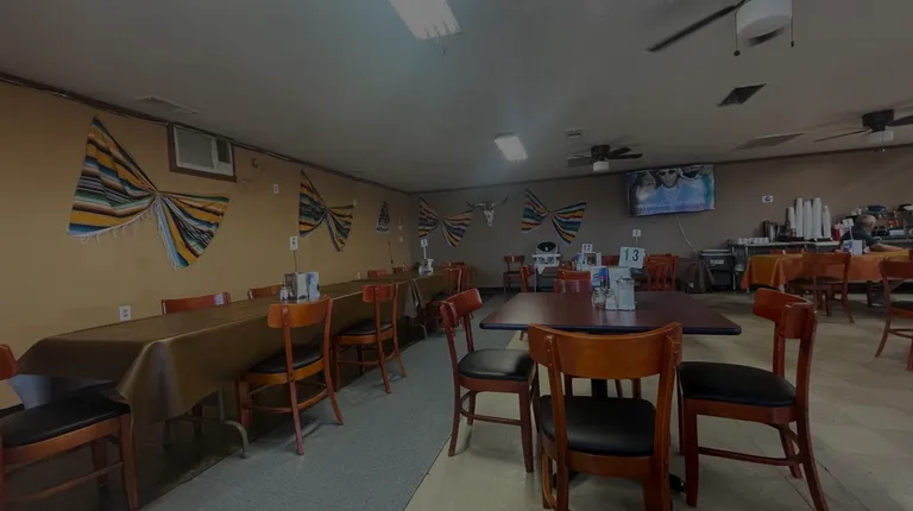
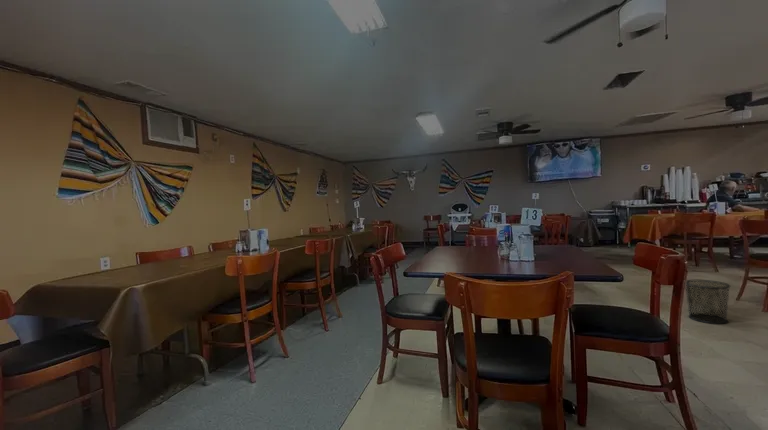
+ waste bin (706, 301)
